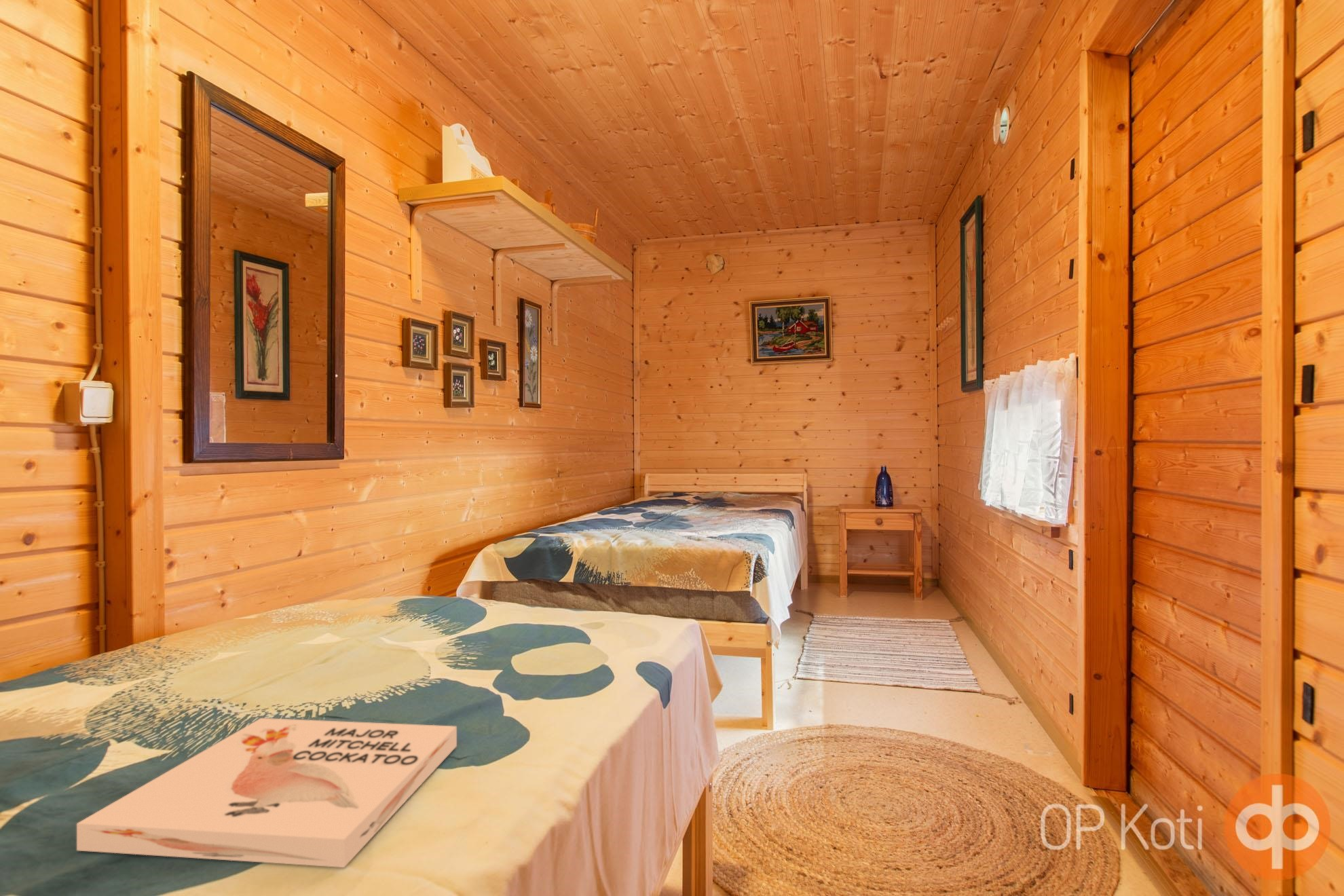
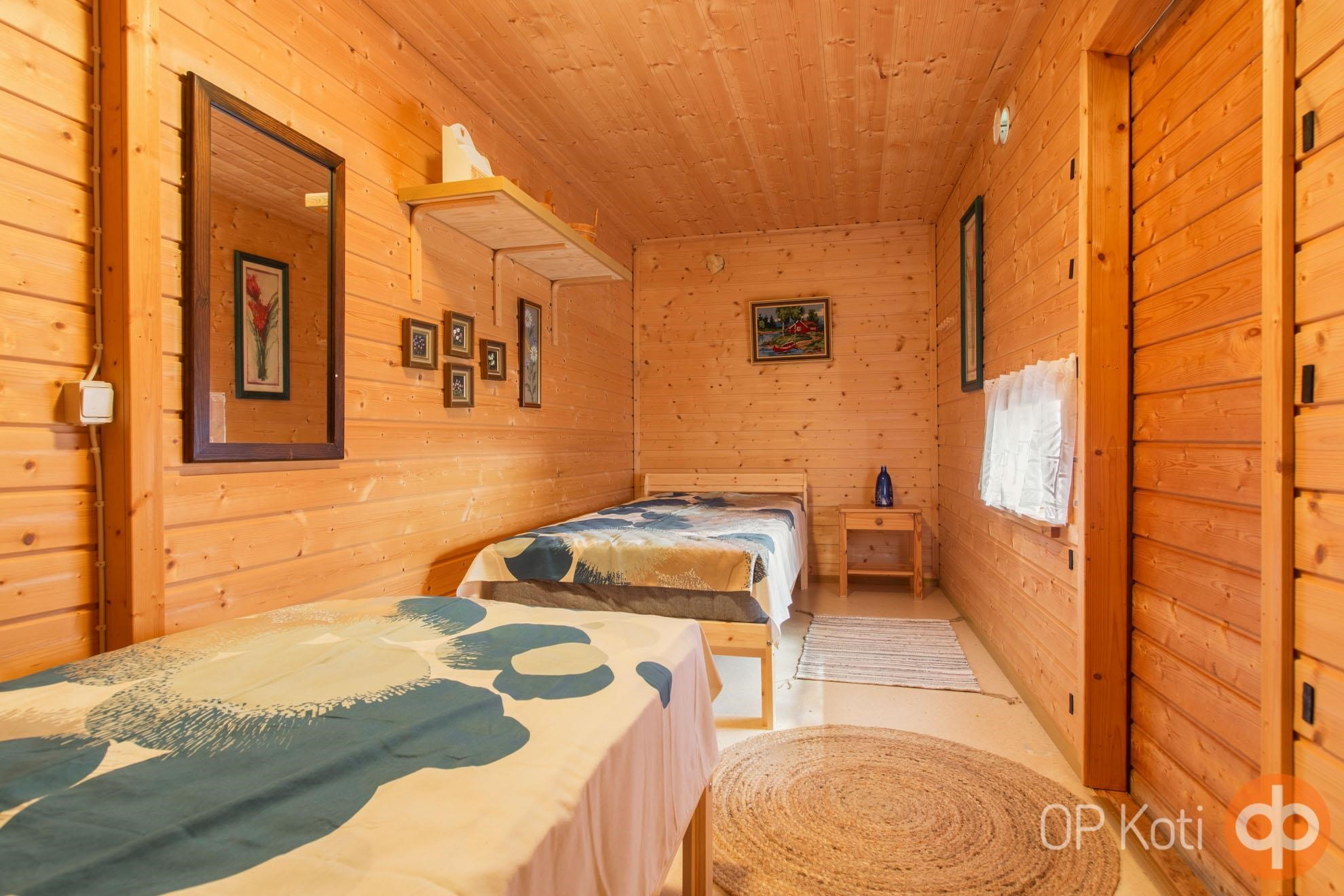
- book (295, 778)
